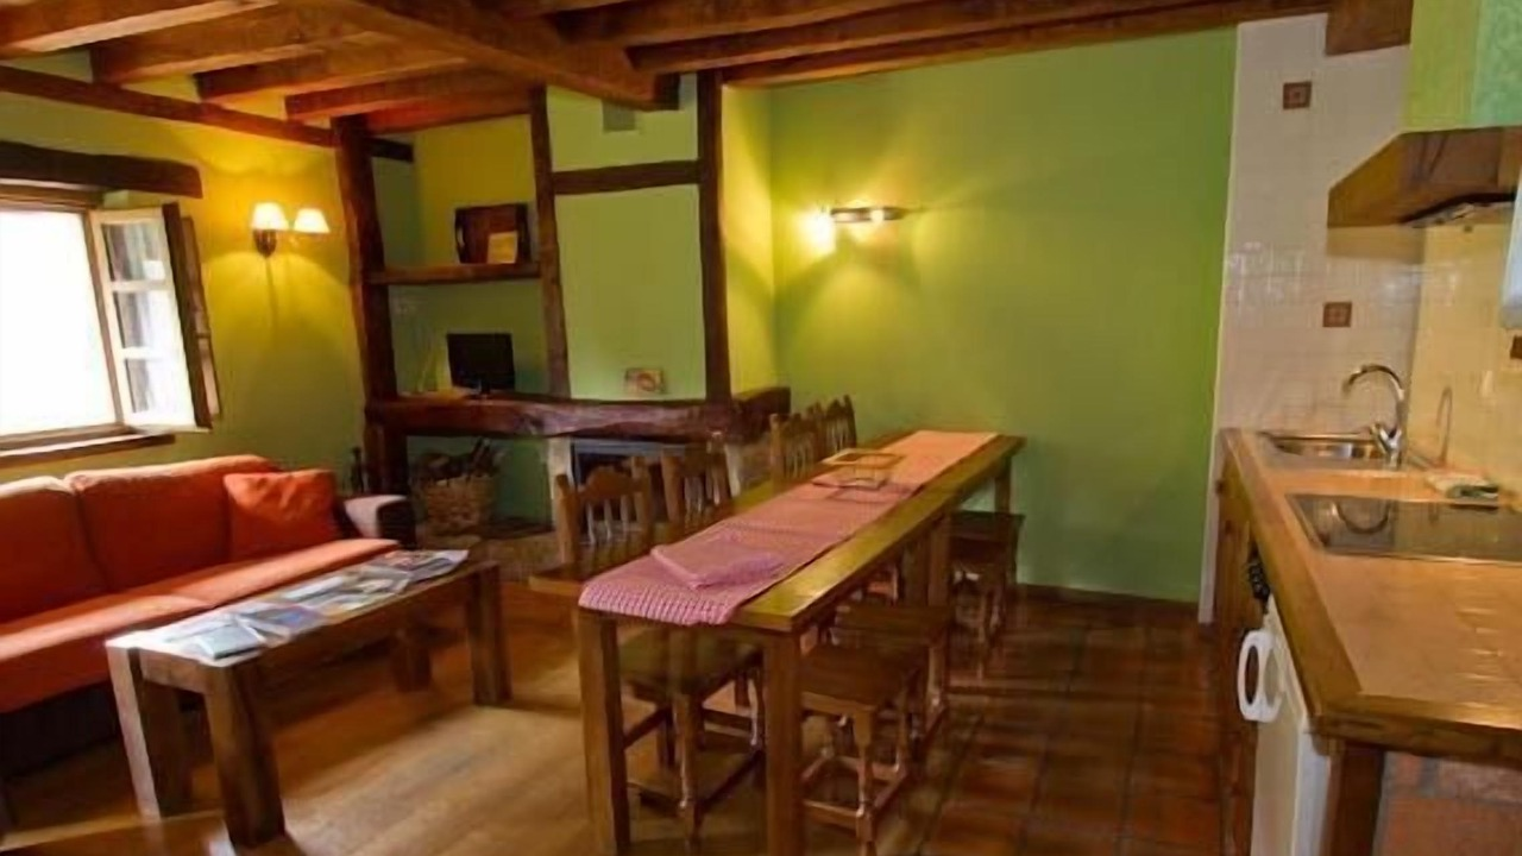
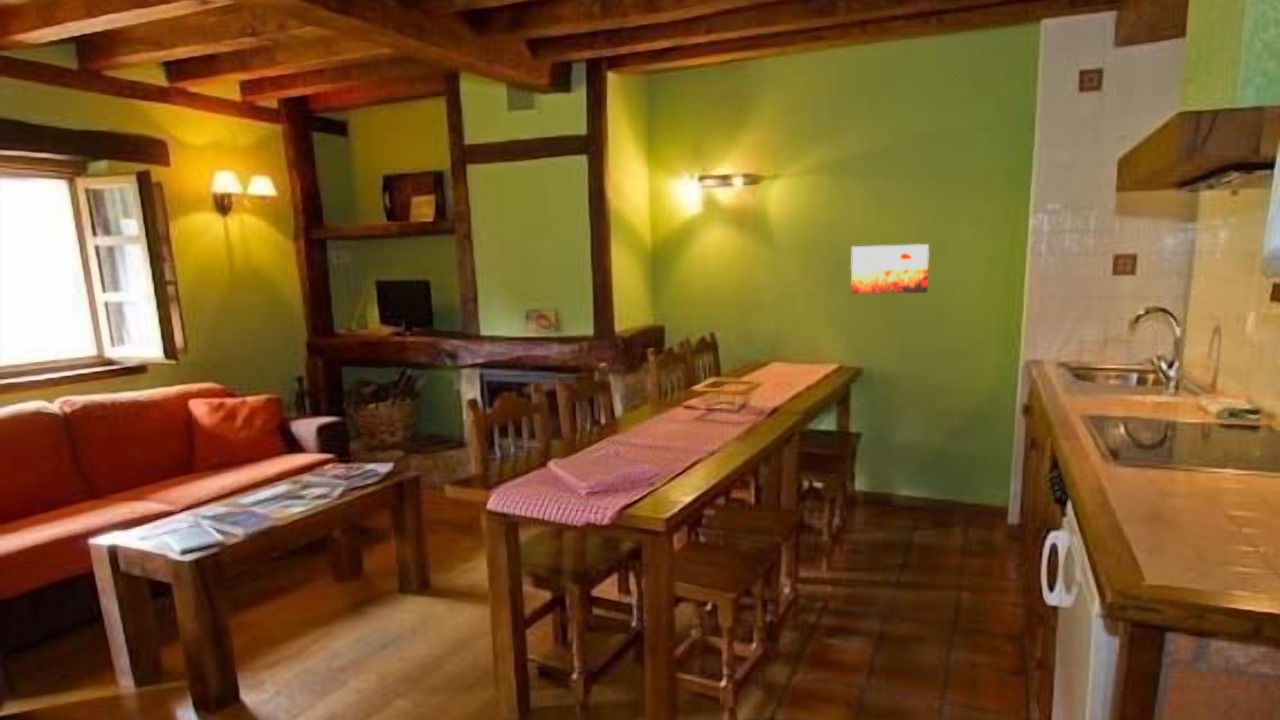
+ wall art (889, 269)
